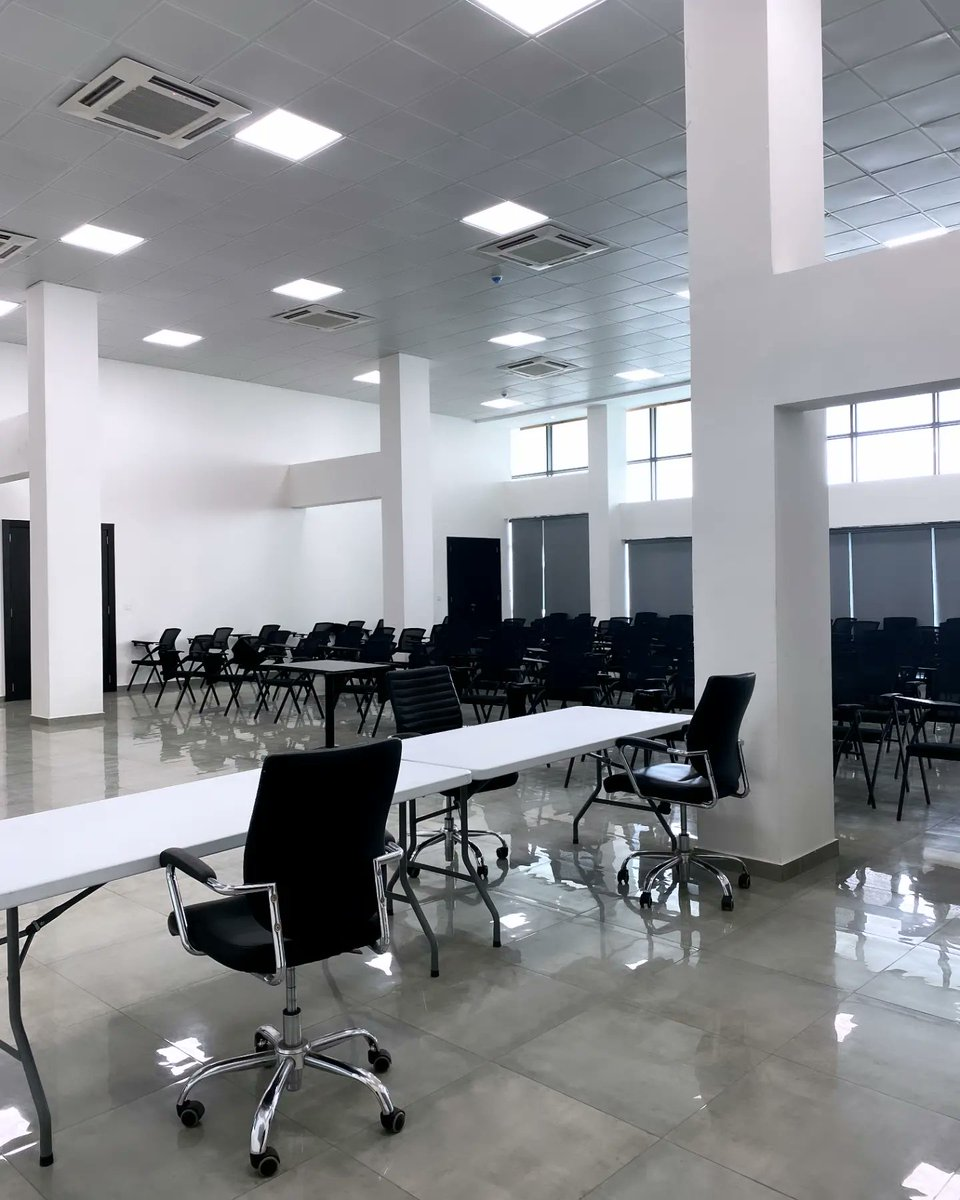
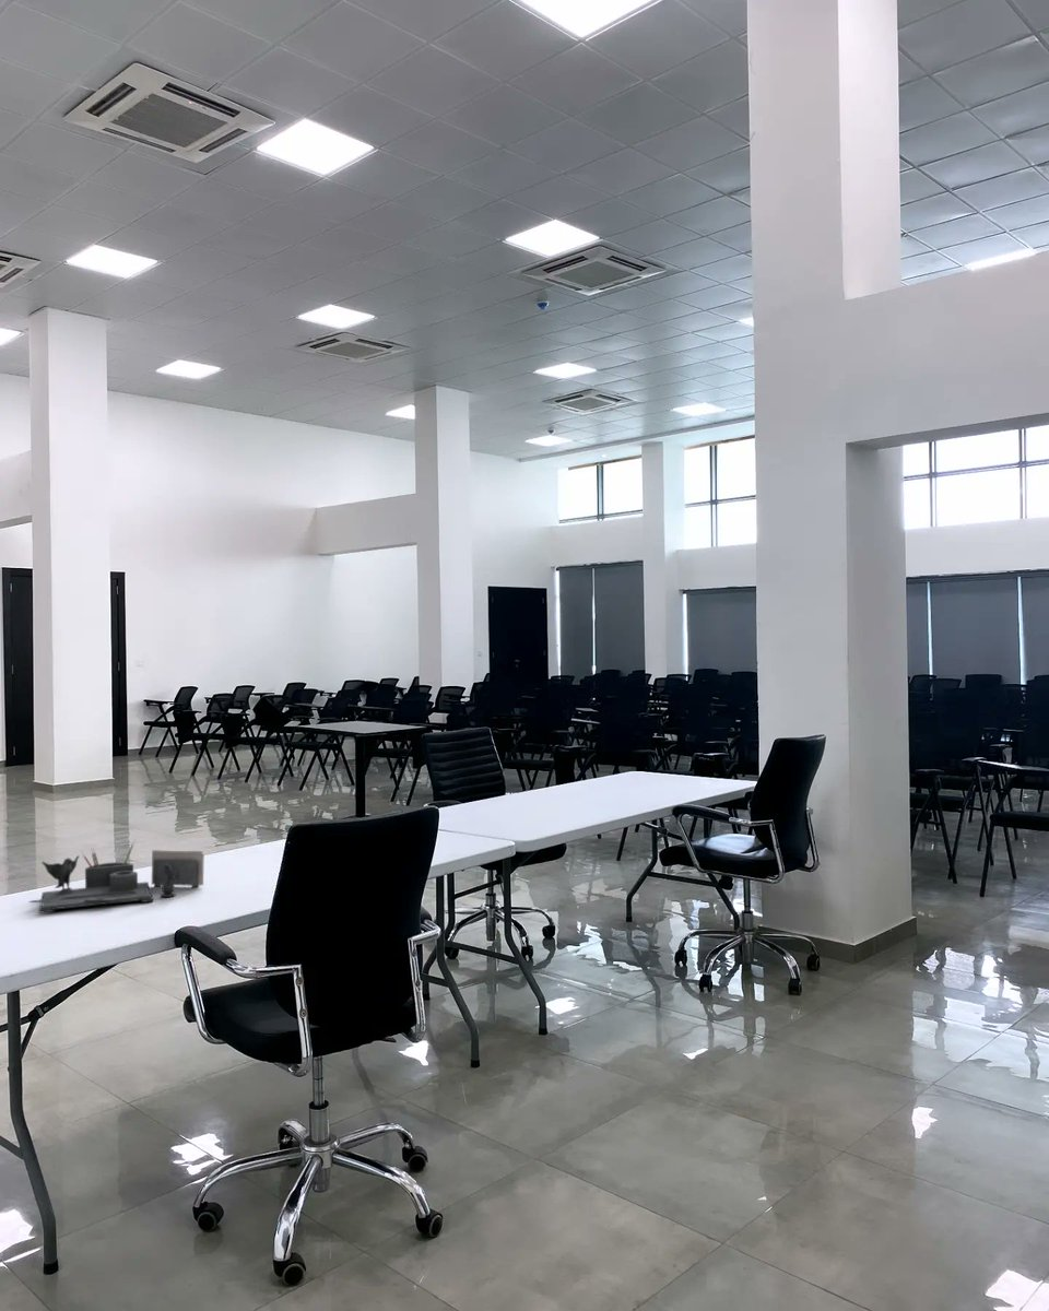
+ desk organizer (119, 871)
